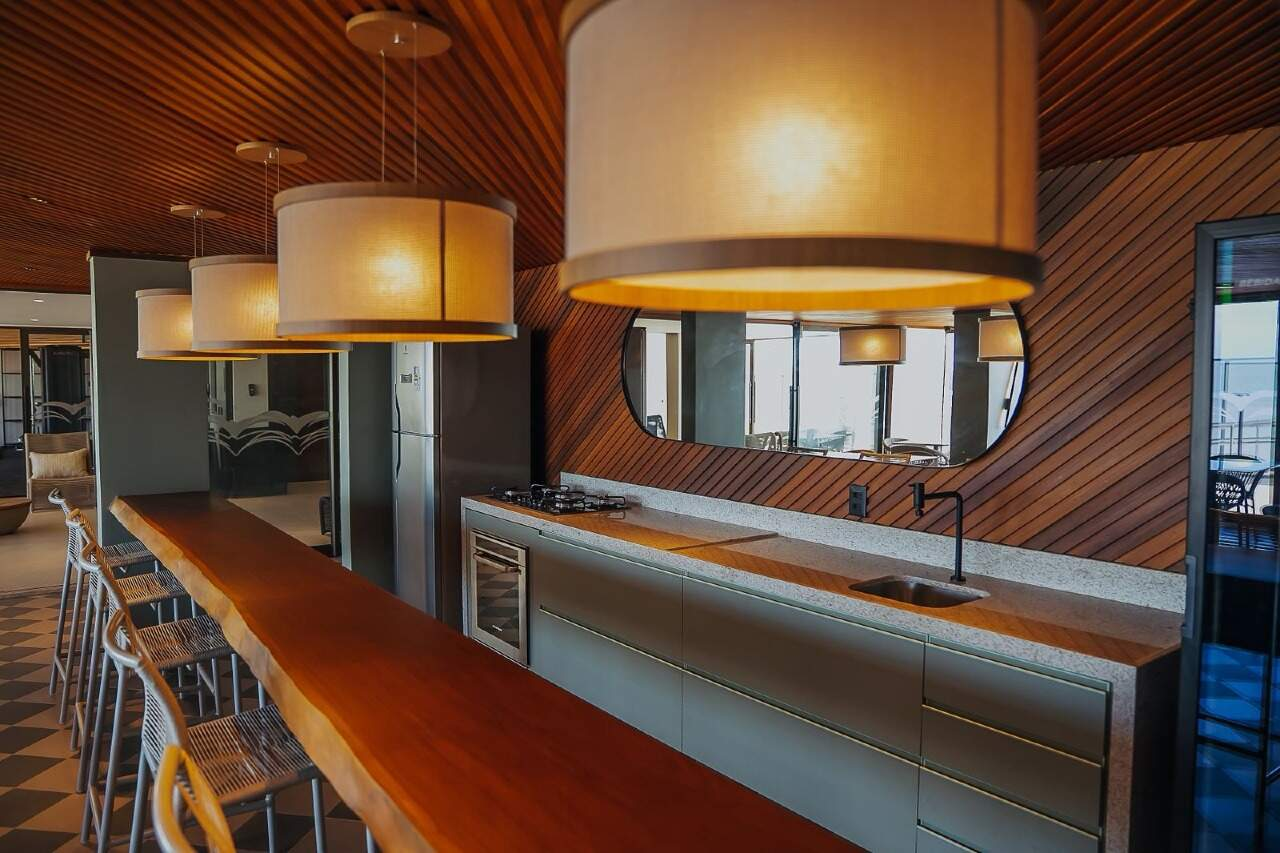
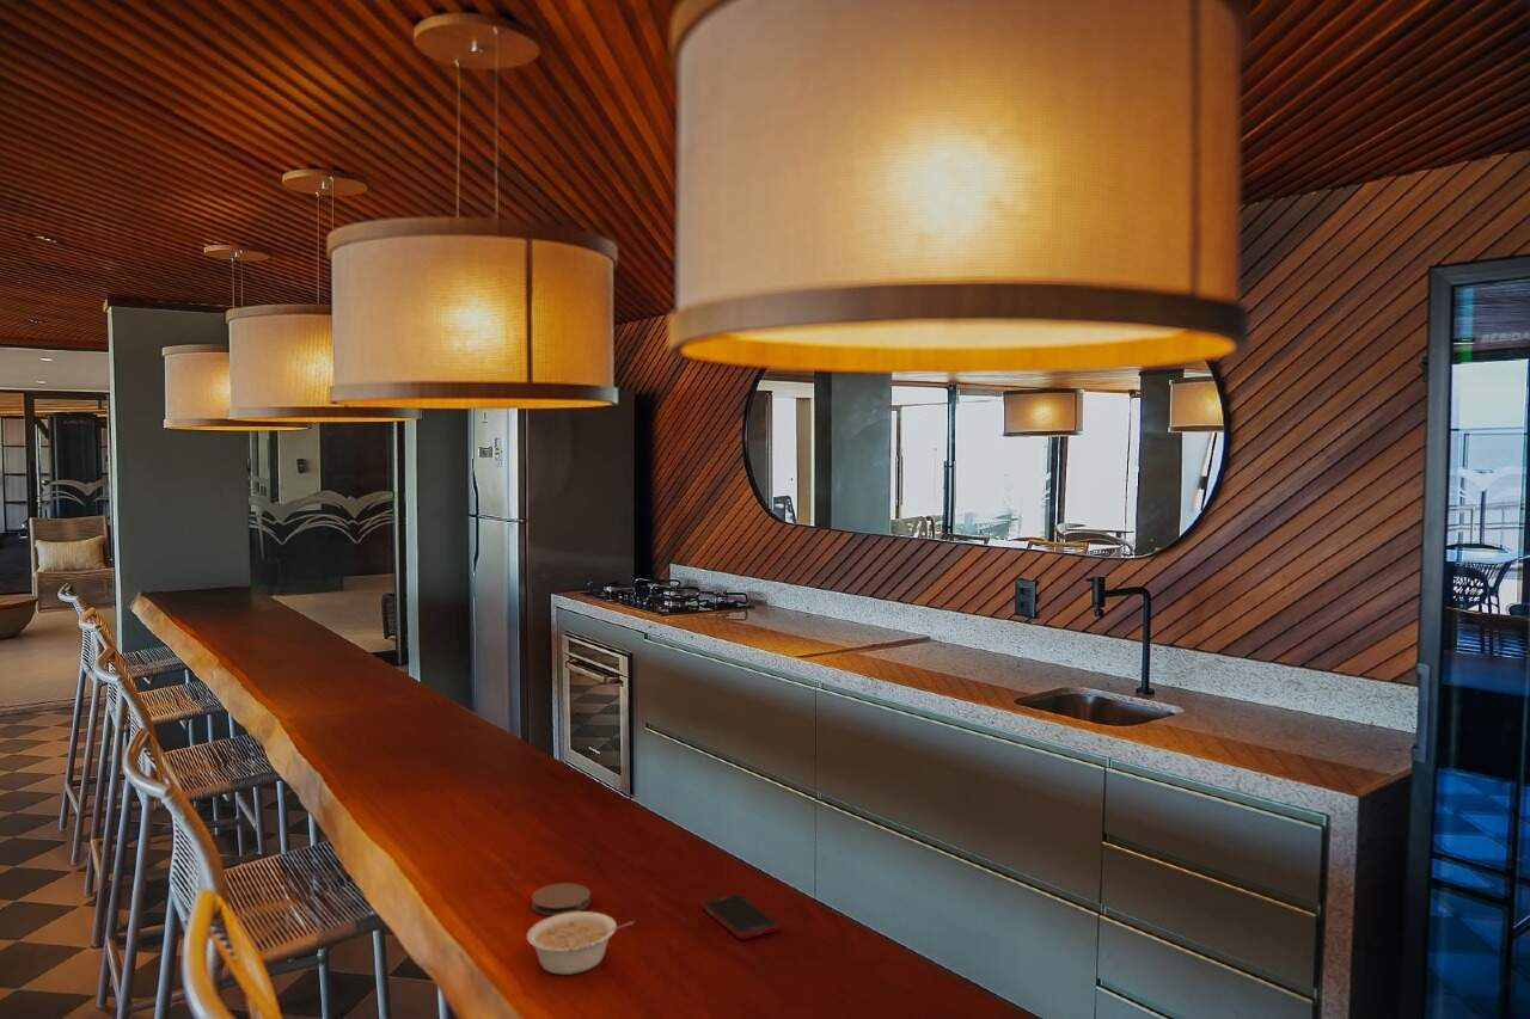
+ legume (575, 940)
+ cell phone (739, 915)
+ coaster (561, 898)
